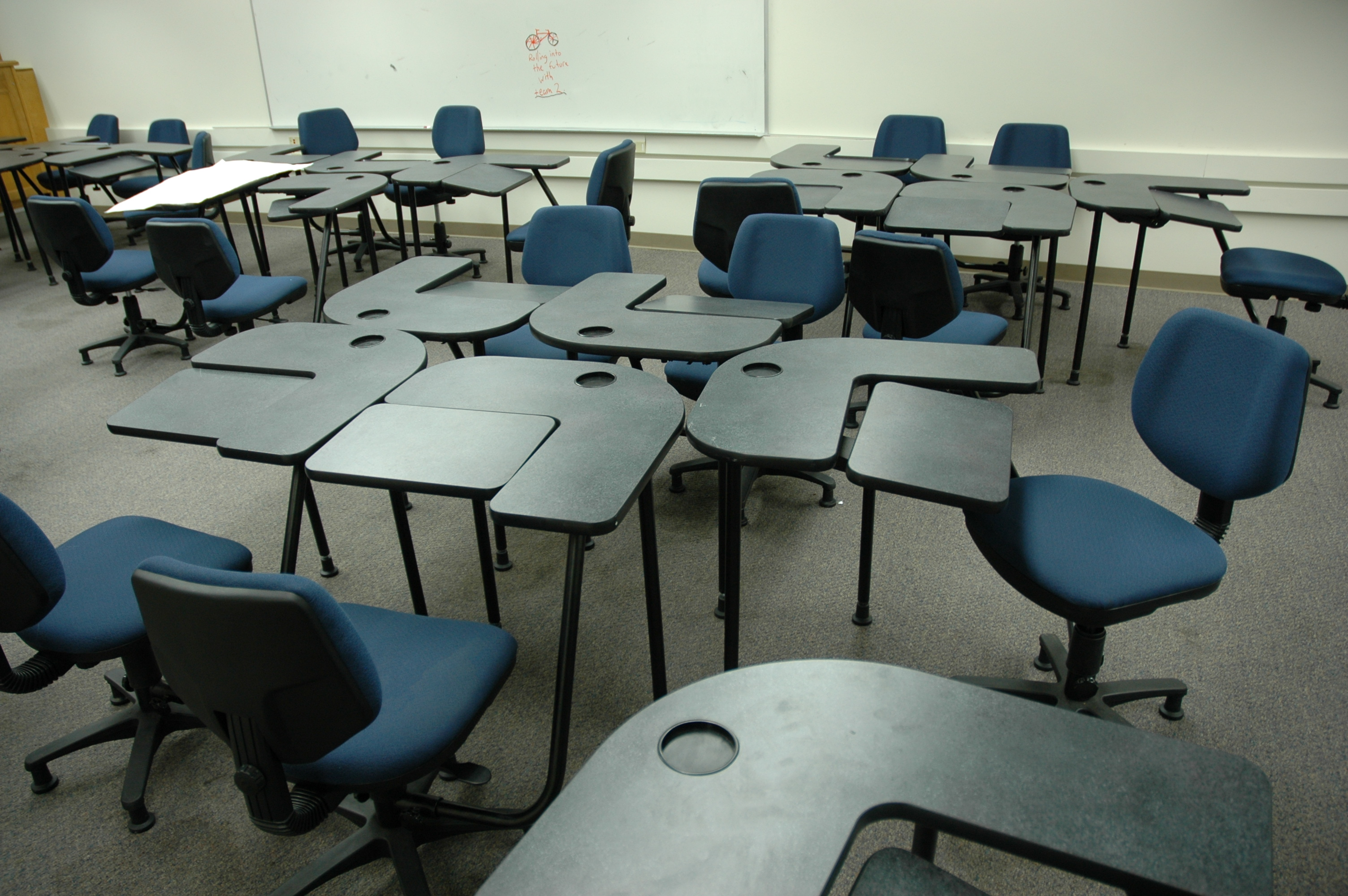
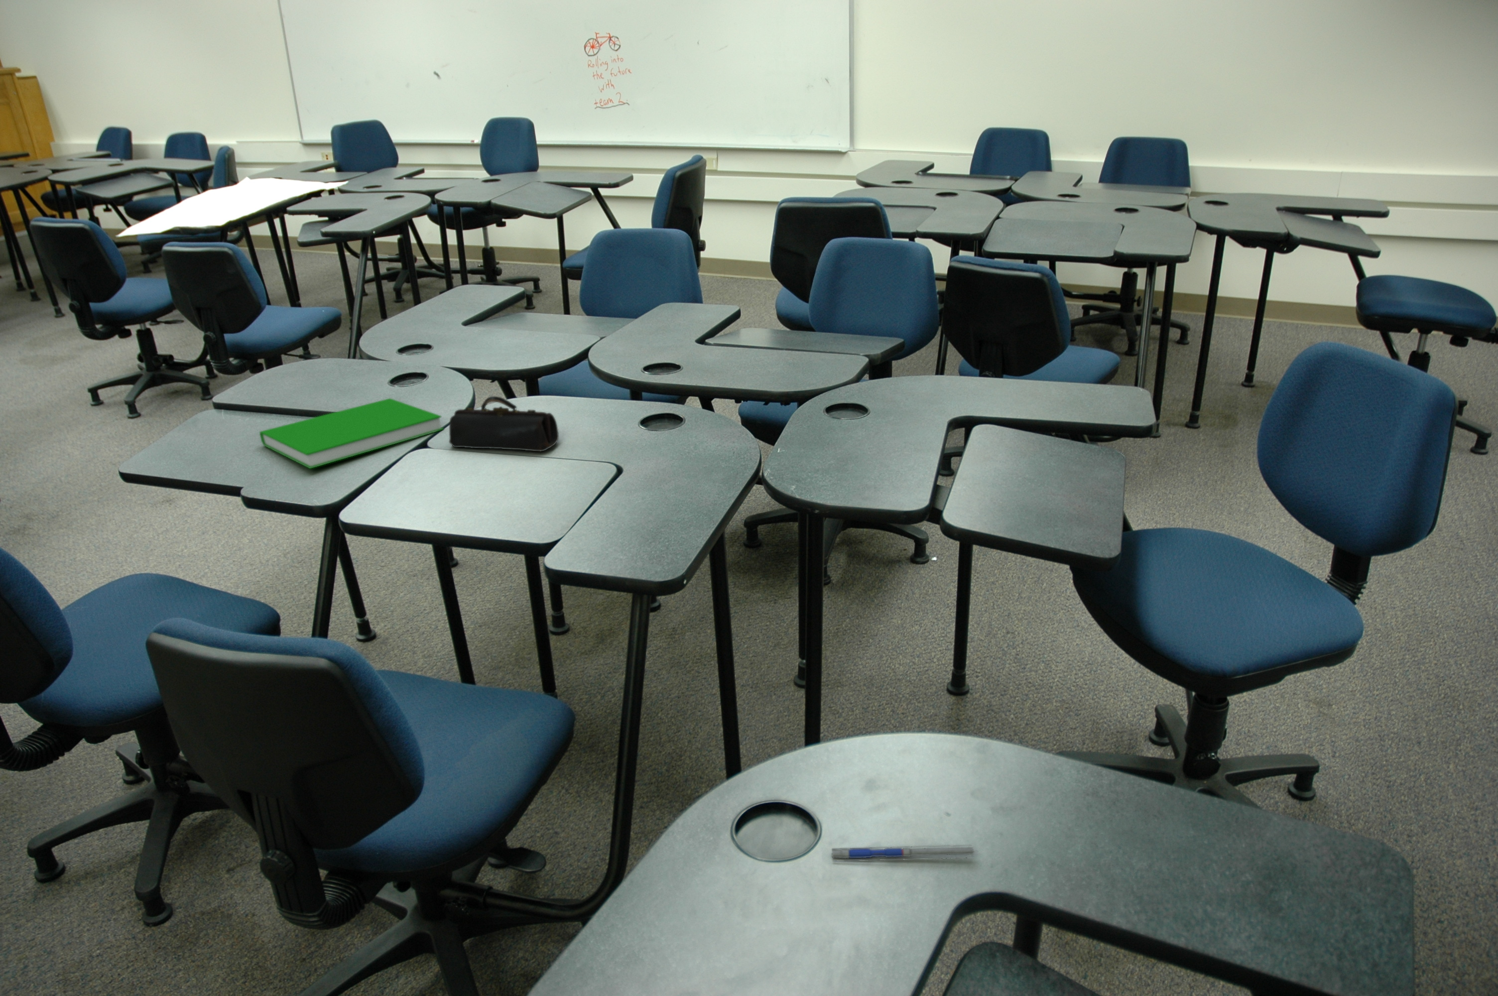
+ book (352, 430)
+ pencil case (501, 420)
+ pen (903, 851)
